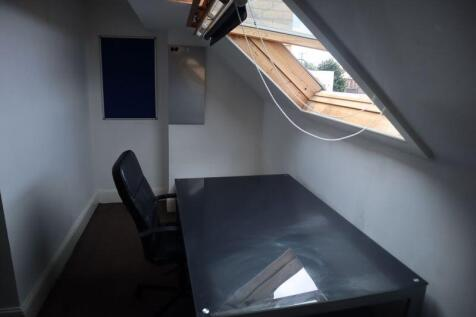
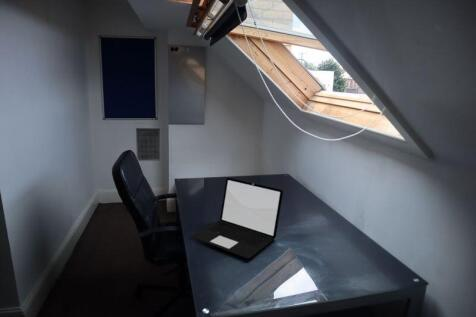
+ calendar (148, 140)
+ laptop (236, 213)
